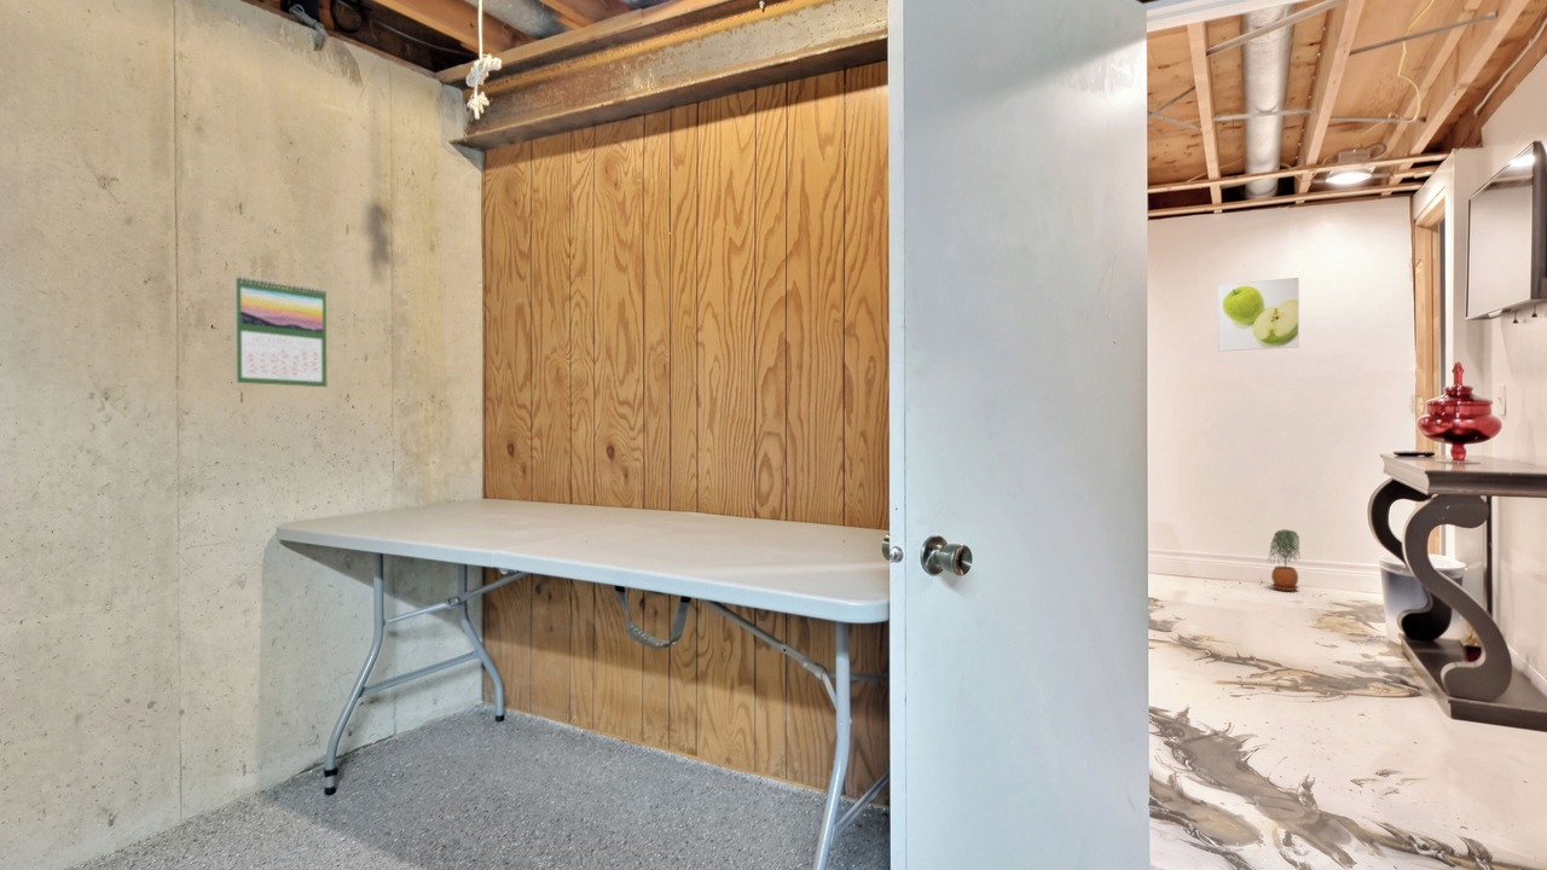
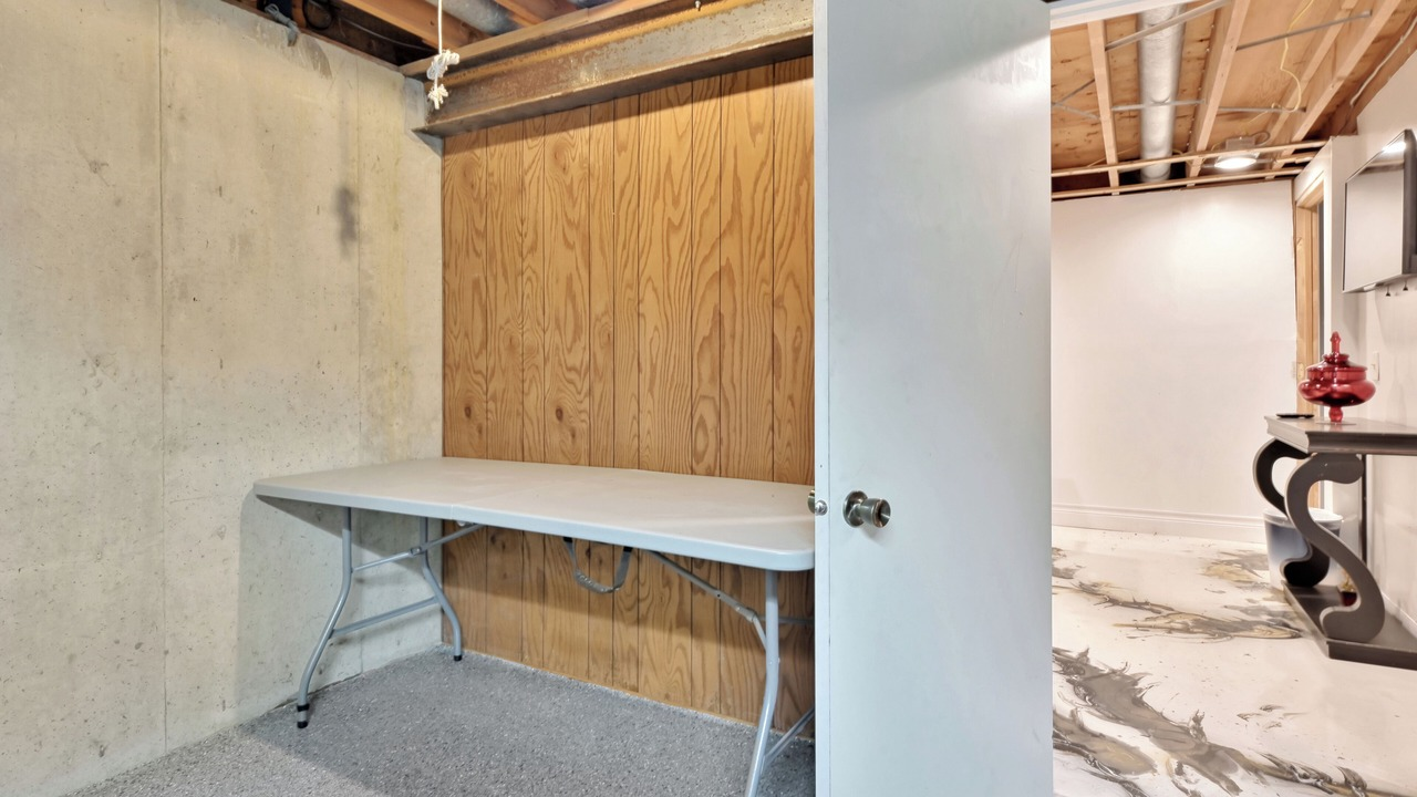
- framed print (1257, 314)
- potted plant (1284, 559)
- calendar (283, 332)
